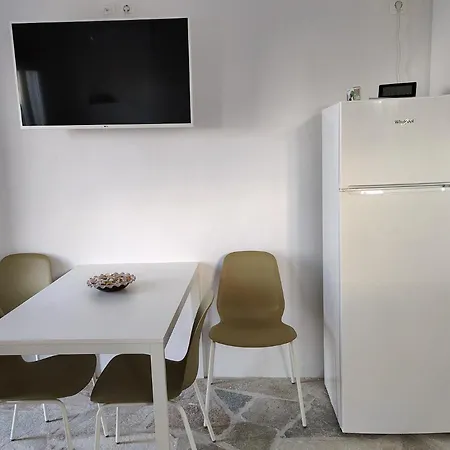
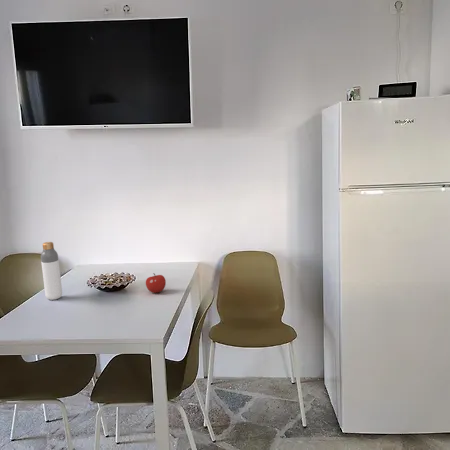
+ bottle (51, 270)
+ fruit (155, 282)
